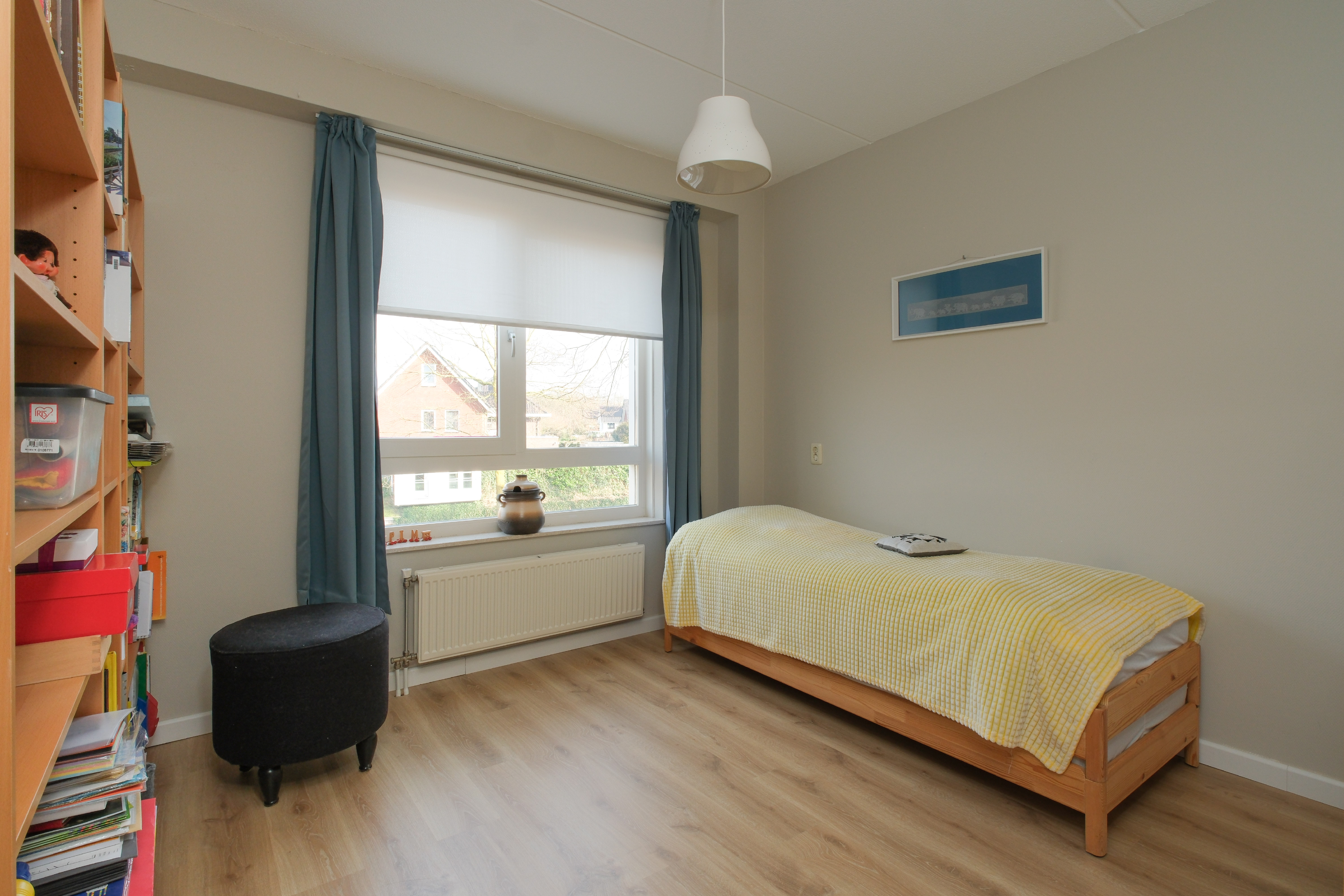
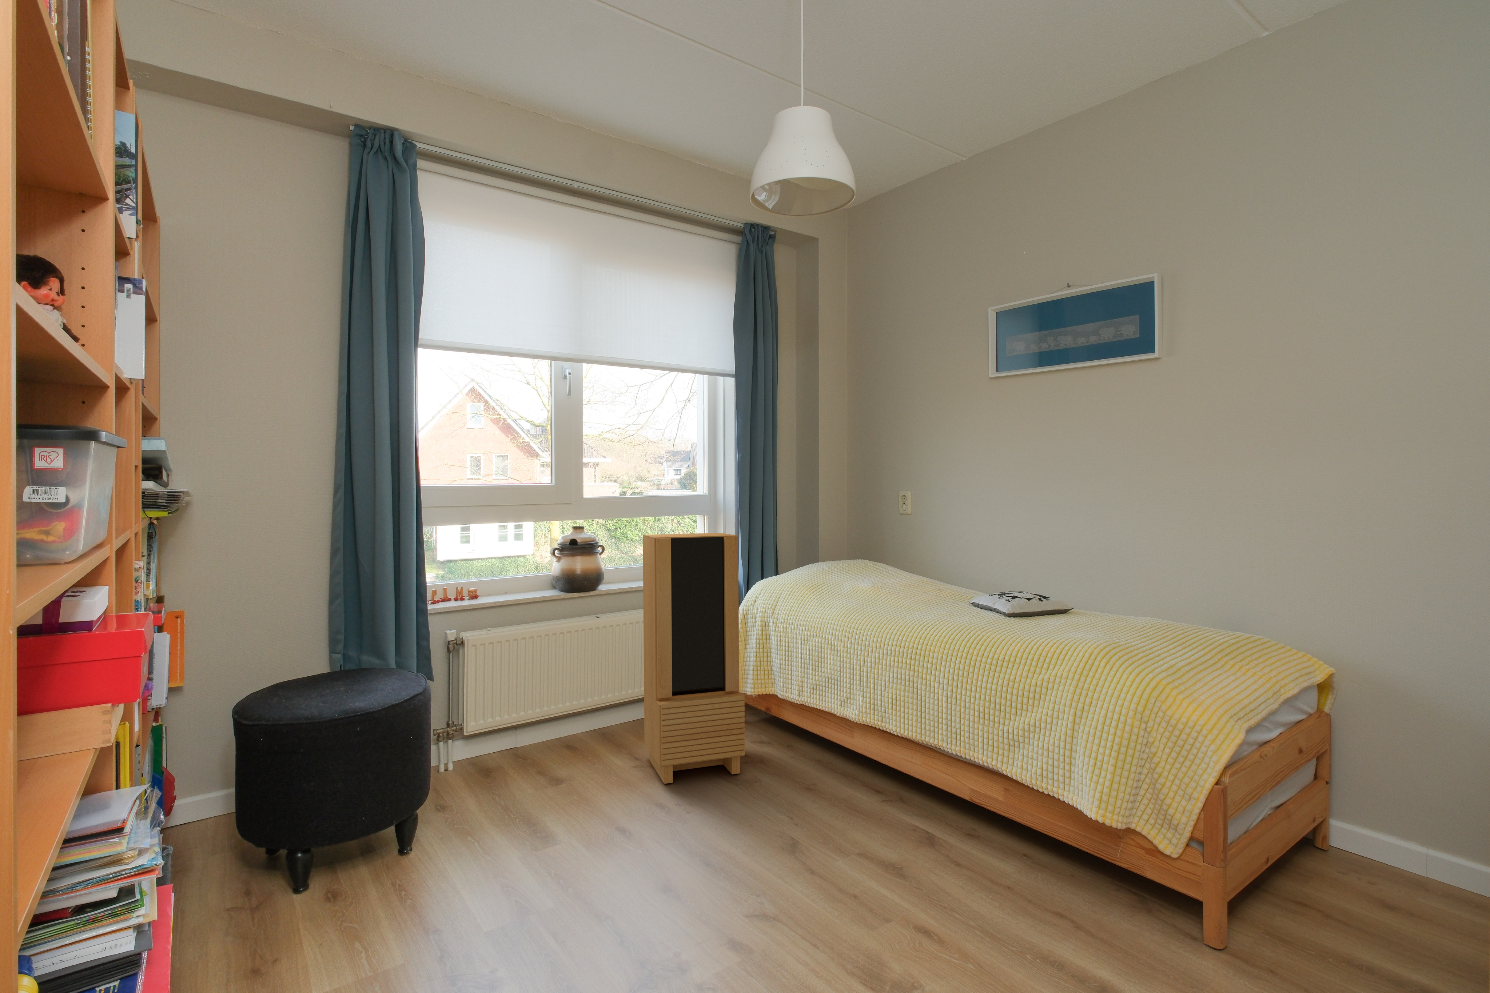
+ storage cabinet (693, 652)
